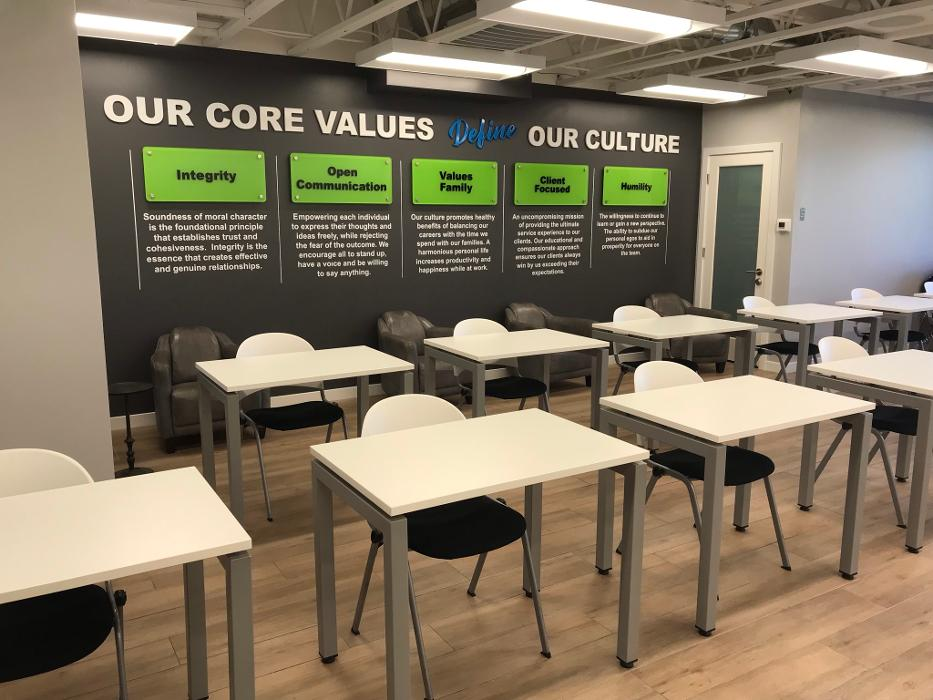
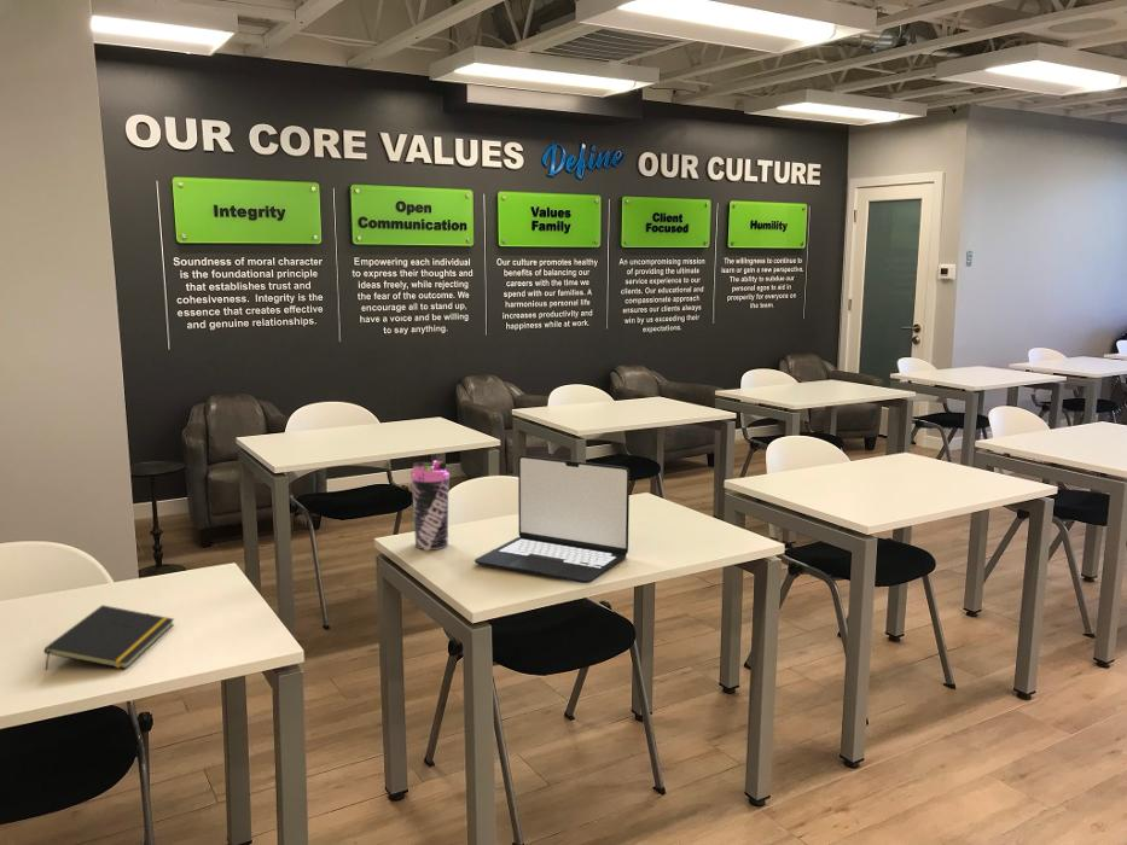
+ laptop (551, 515)
+ notepad (112, 635)
+ water bottle (430, 503)
